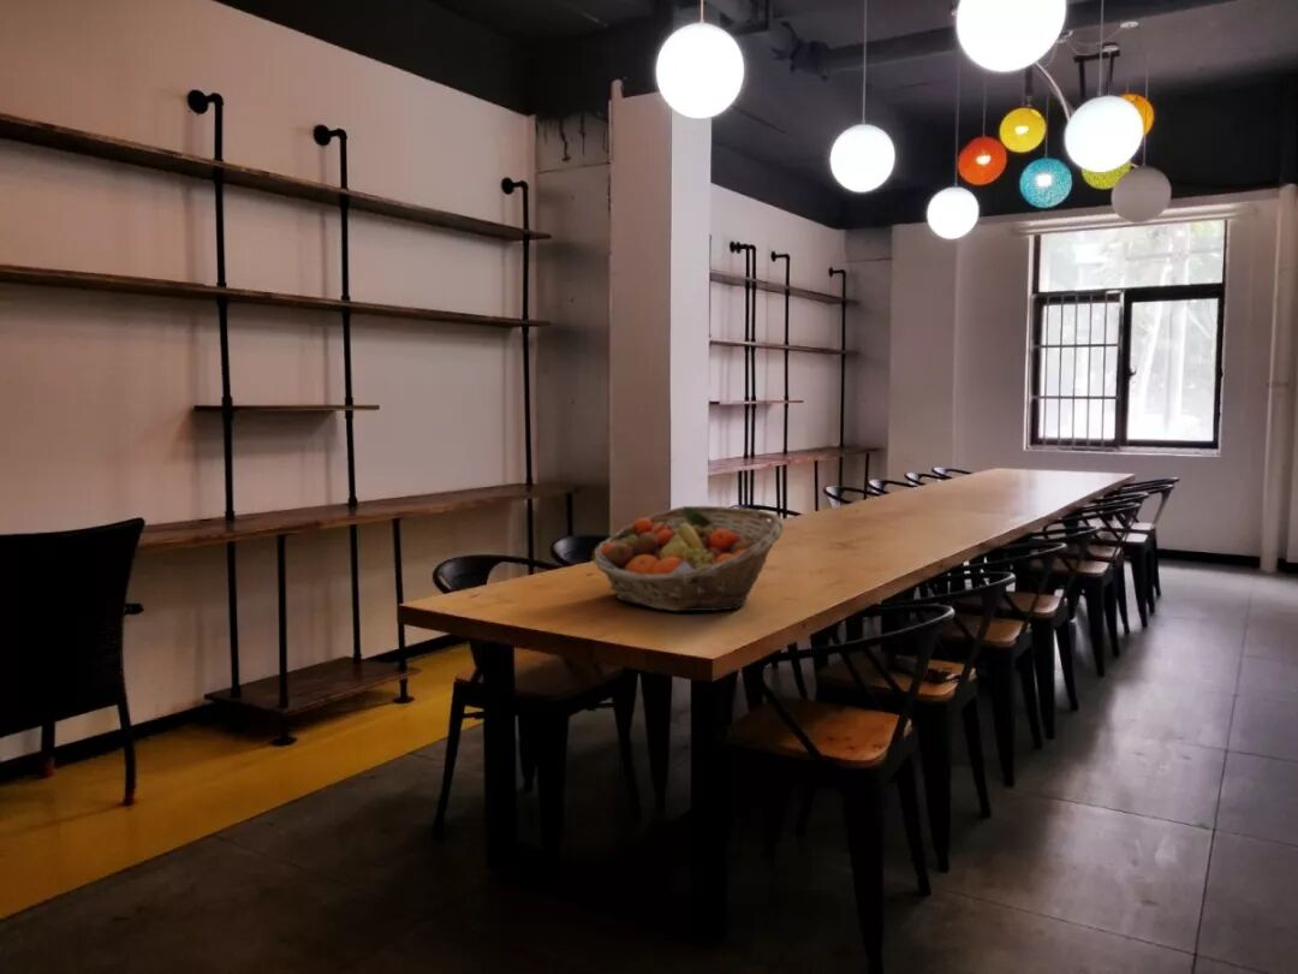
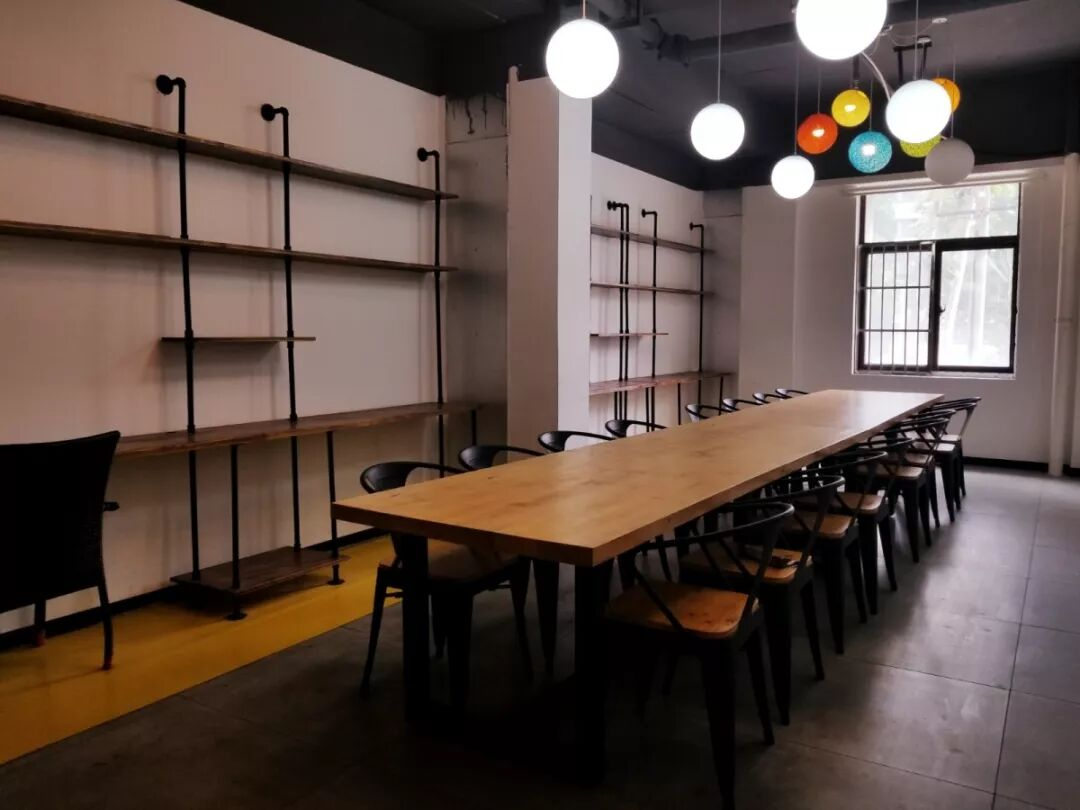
- fruit basket (686, 554)
